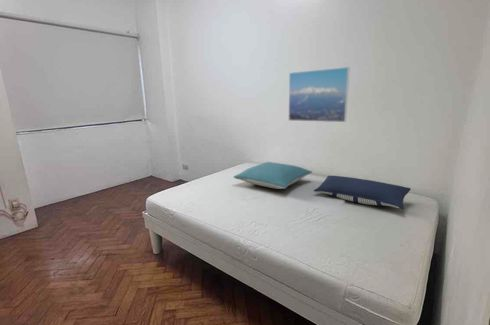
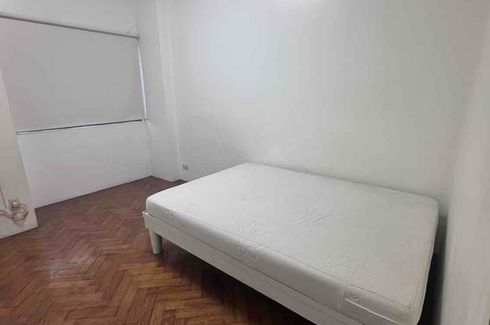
- pillow (273, 174)
- pillow (360, 190)
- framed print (316, 96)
